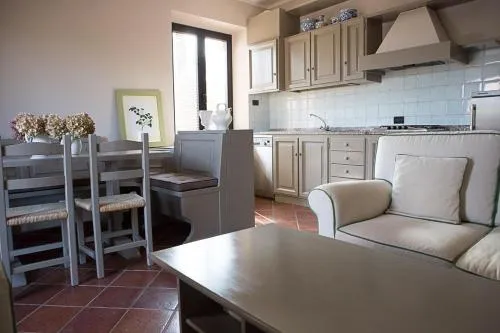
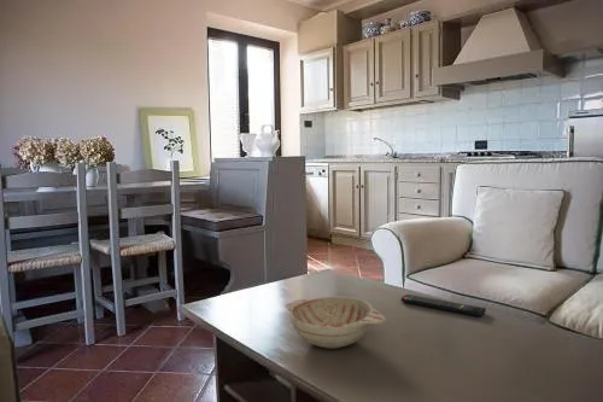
+ remote control (440, 304)
+ decorative bowl (330, 324)
